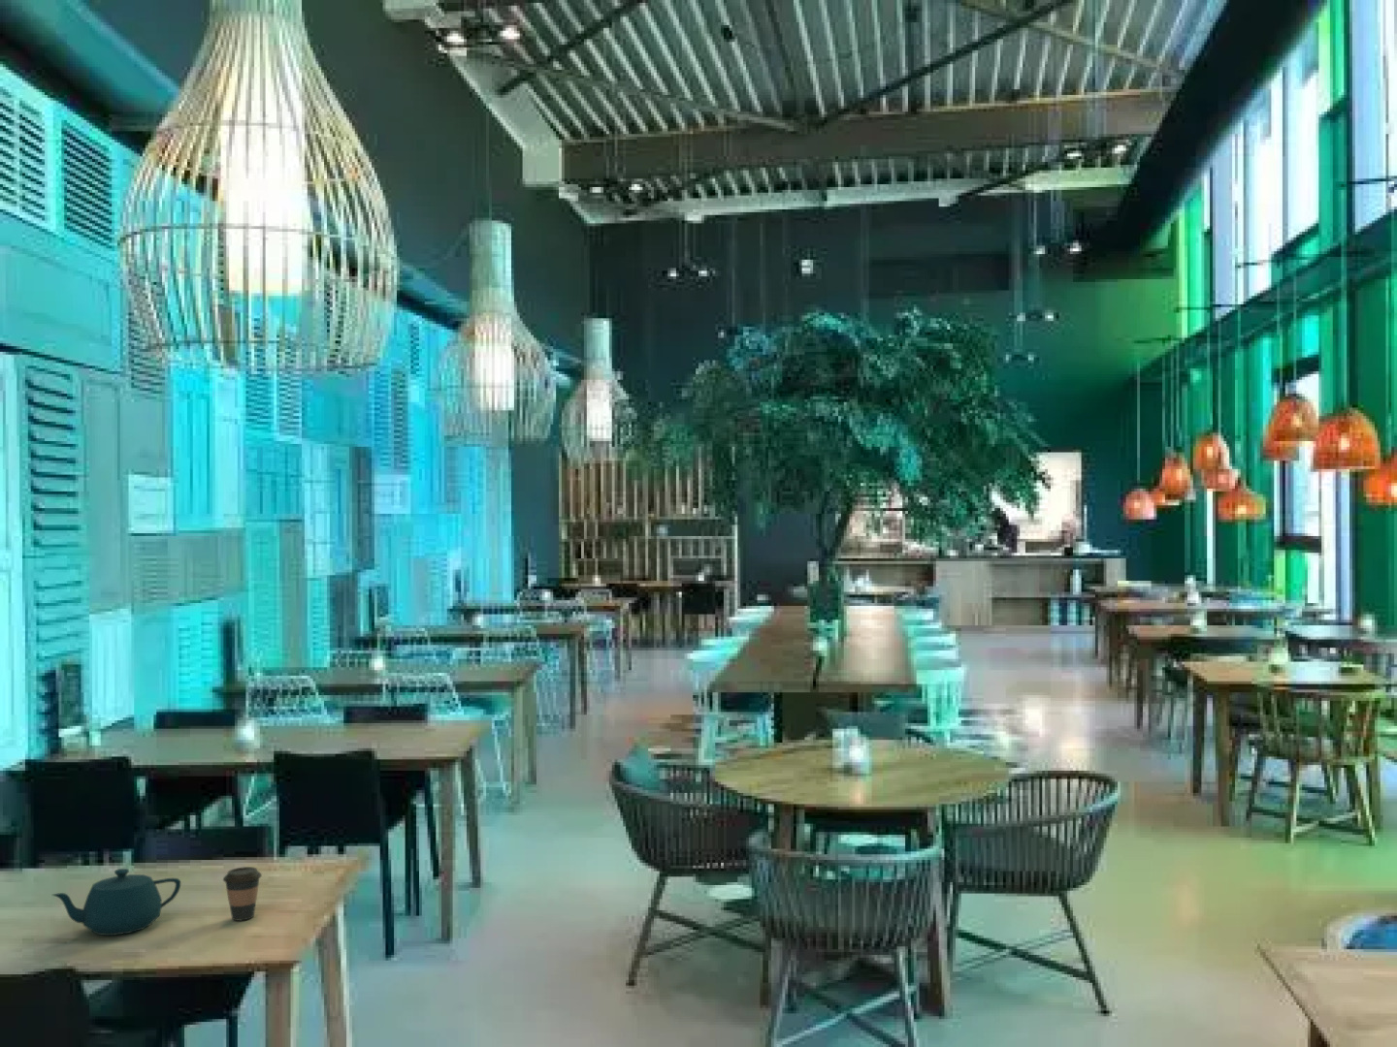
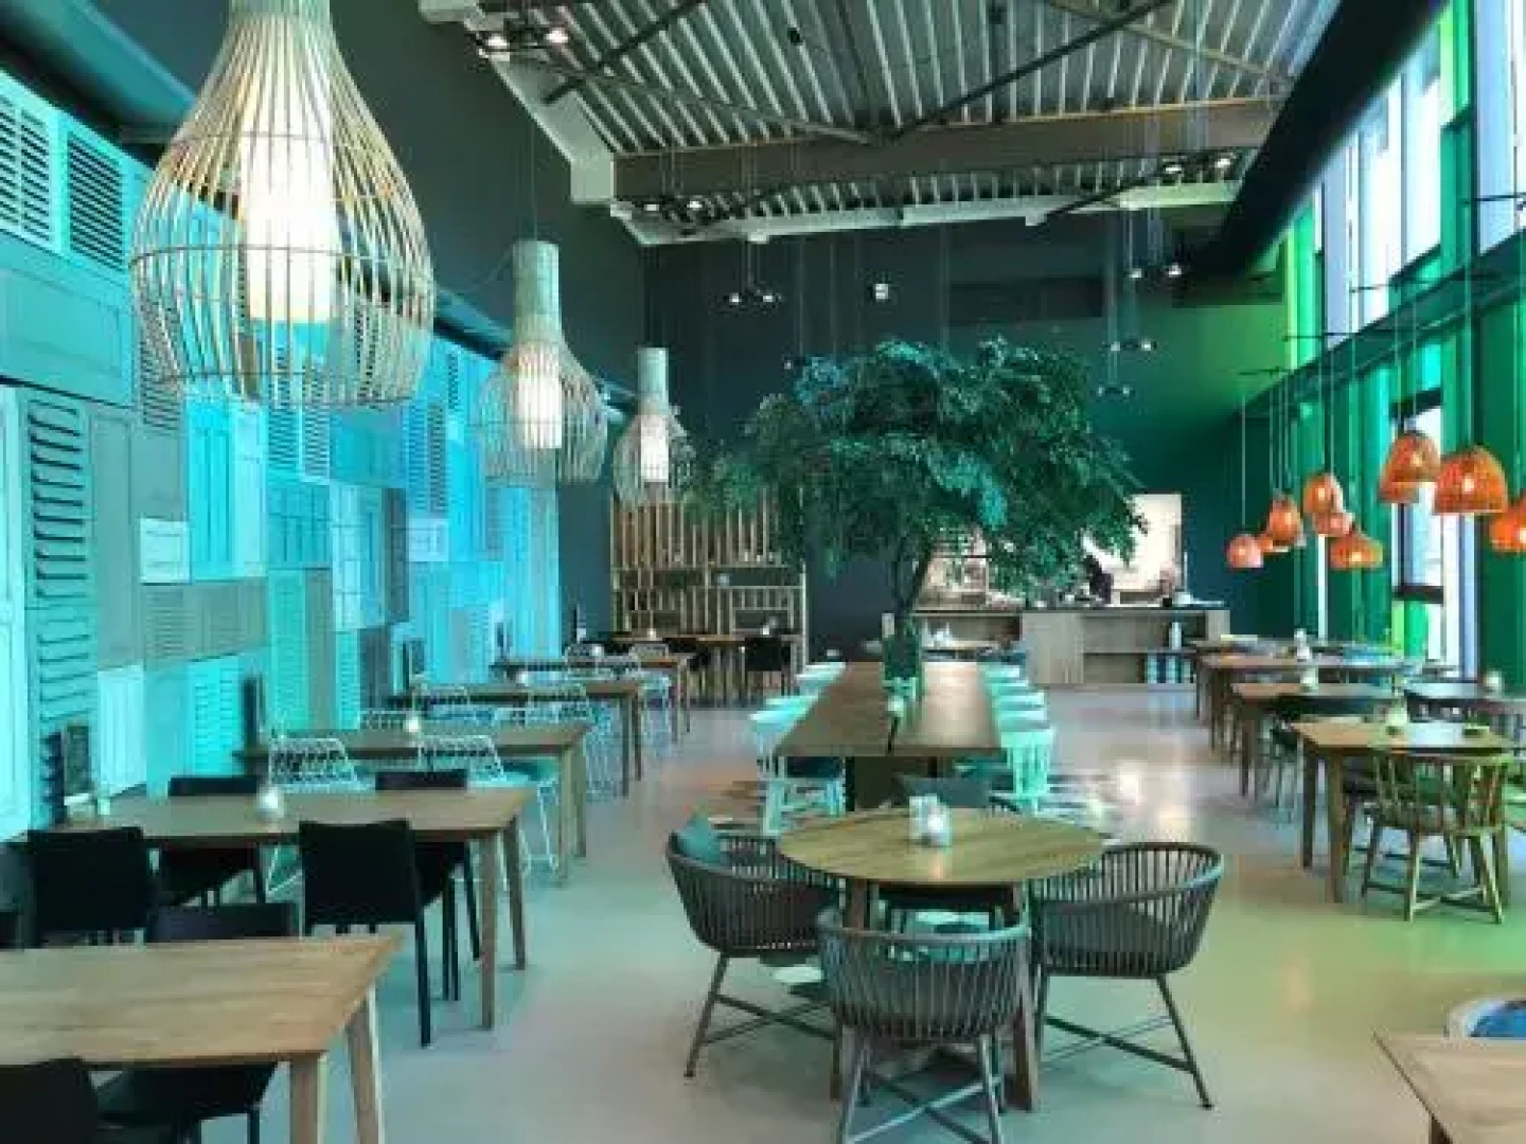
- teapot (119, 899)
- coffee cup (242, 894)
